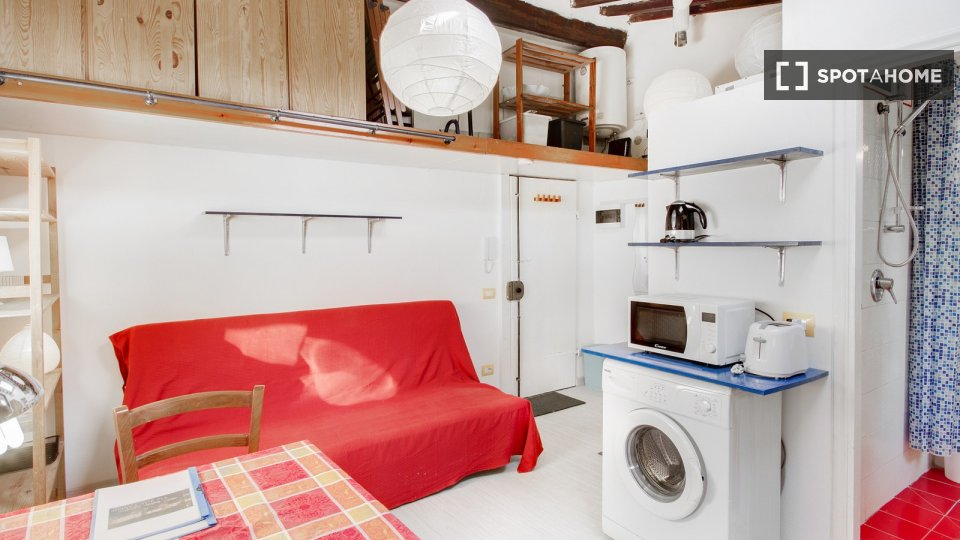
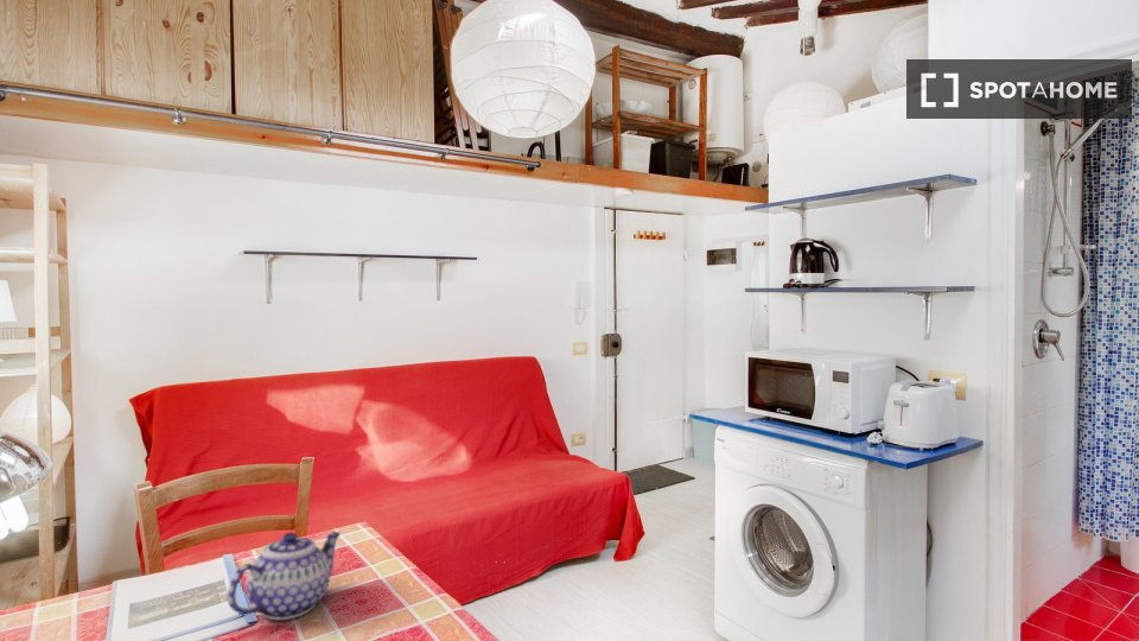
+ teapot (288, 570)
